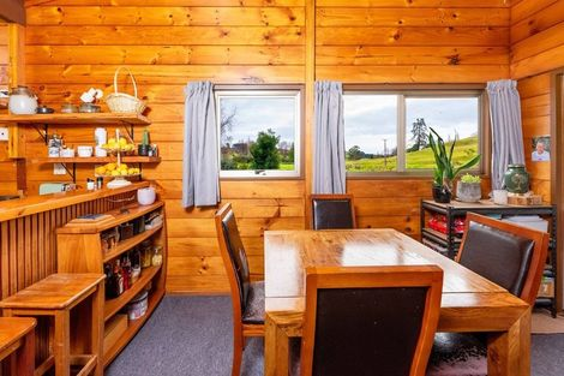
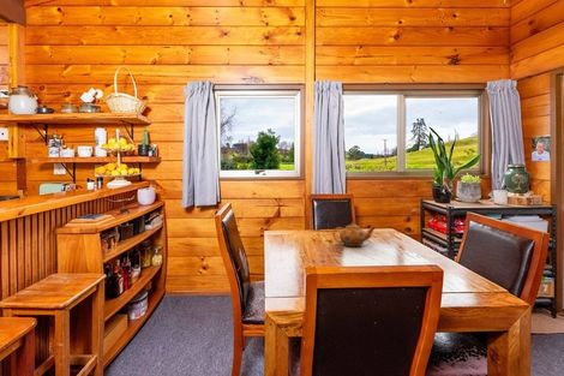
+ teapot (353, 233)
